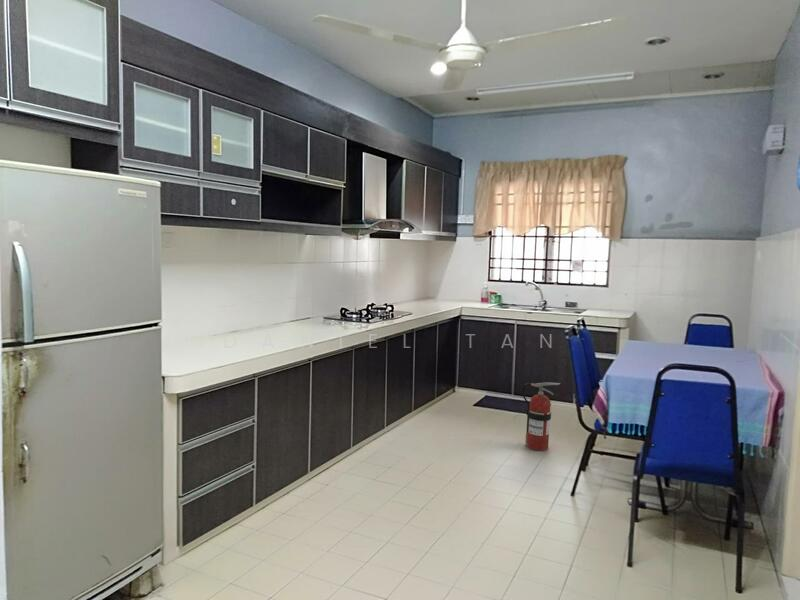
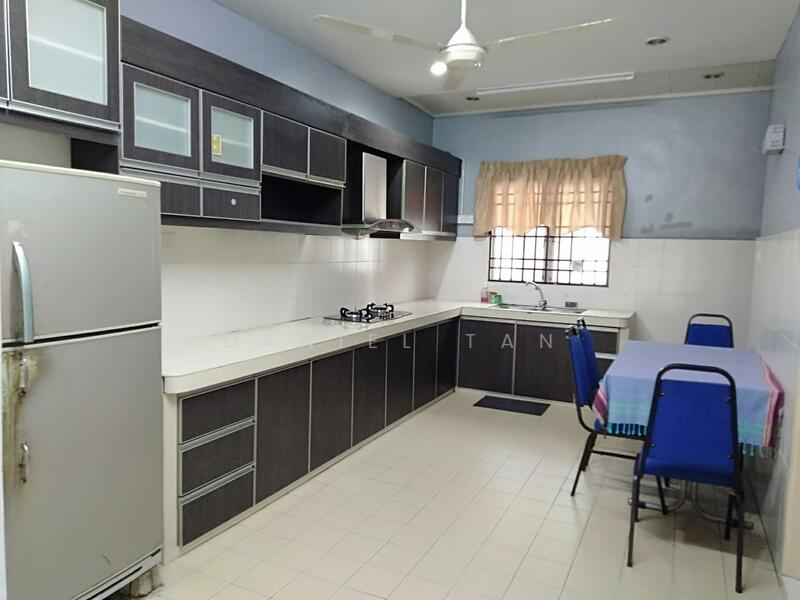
- fire extinguisher (539, 413)
